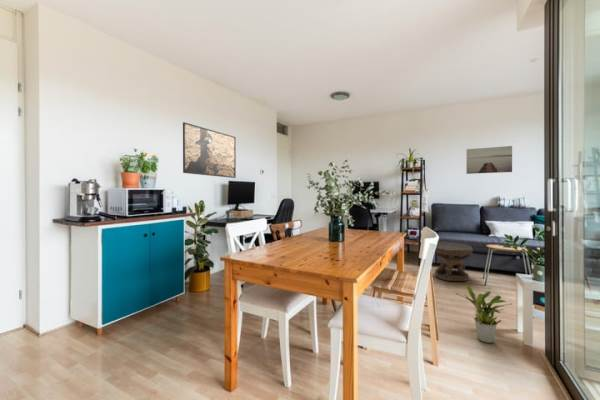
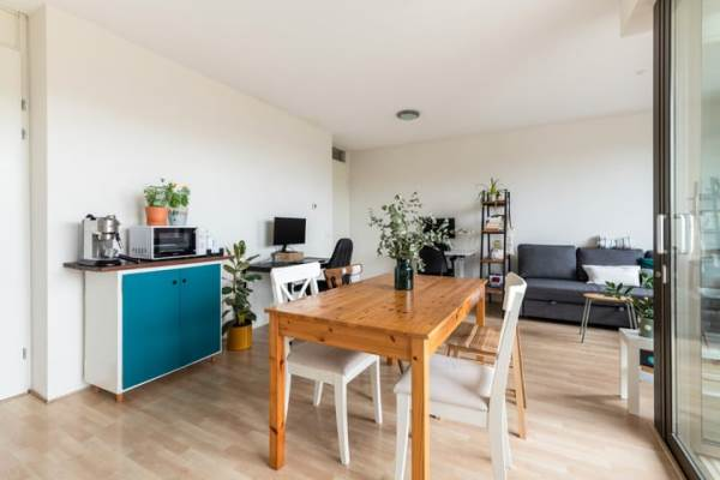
- carved stool (451, 260)
- potted plant (482, 314)
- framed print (212, 153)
- wall art (488, 160)
